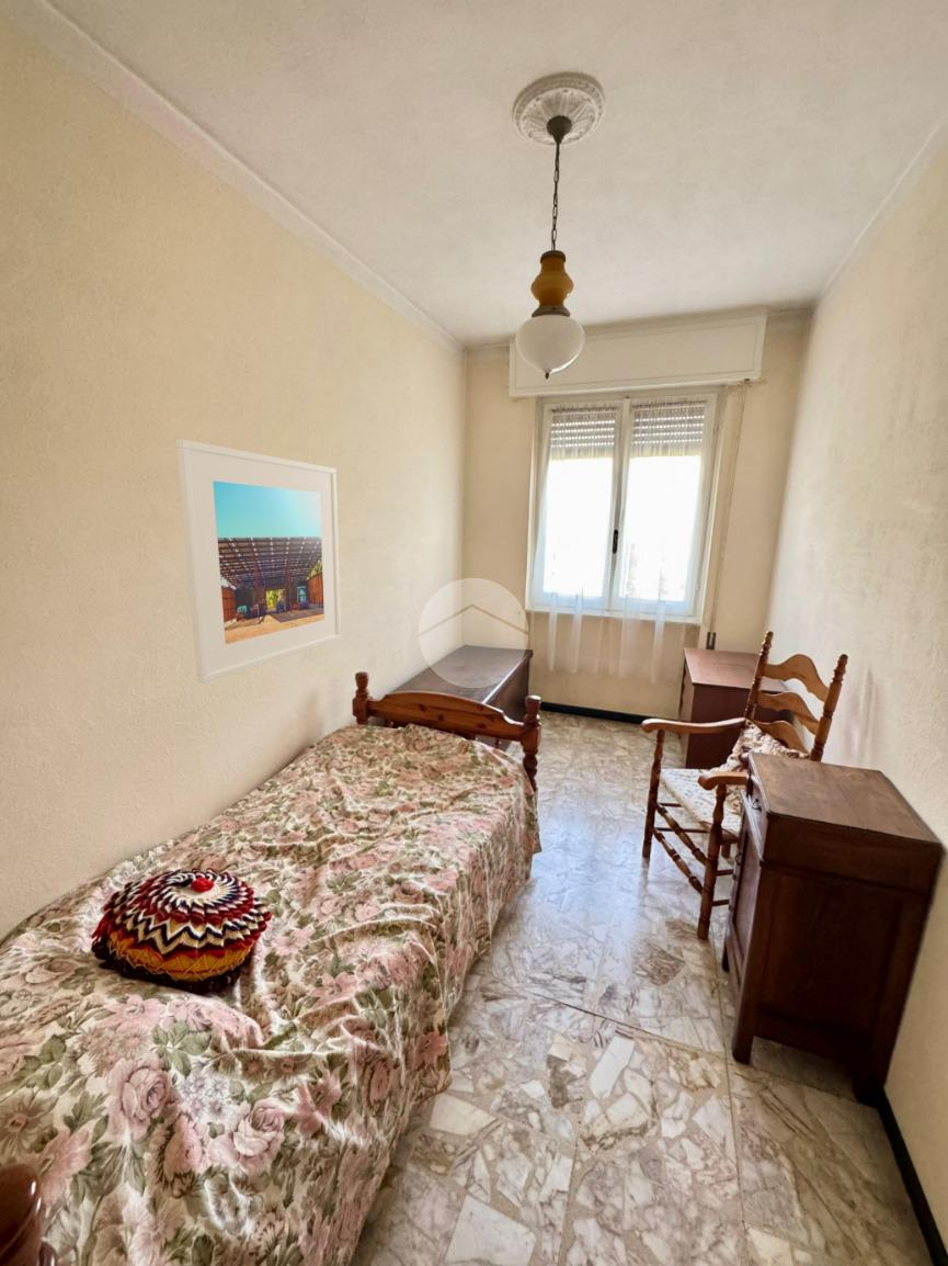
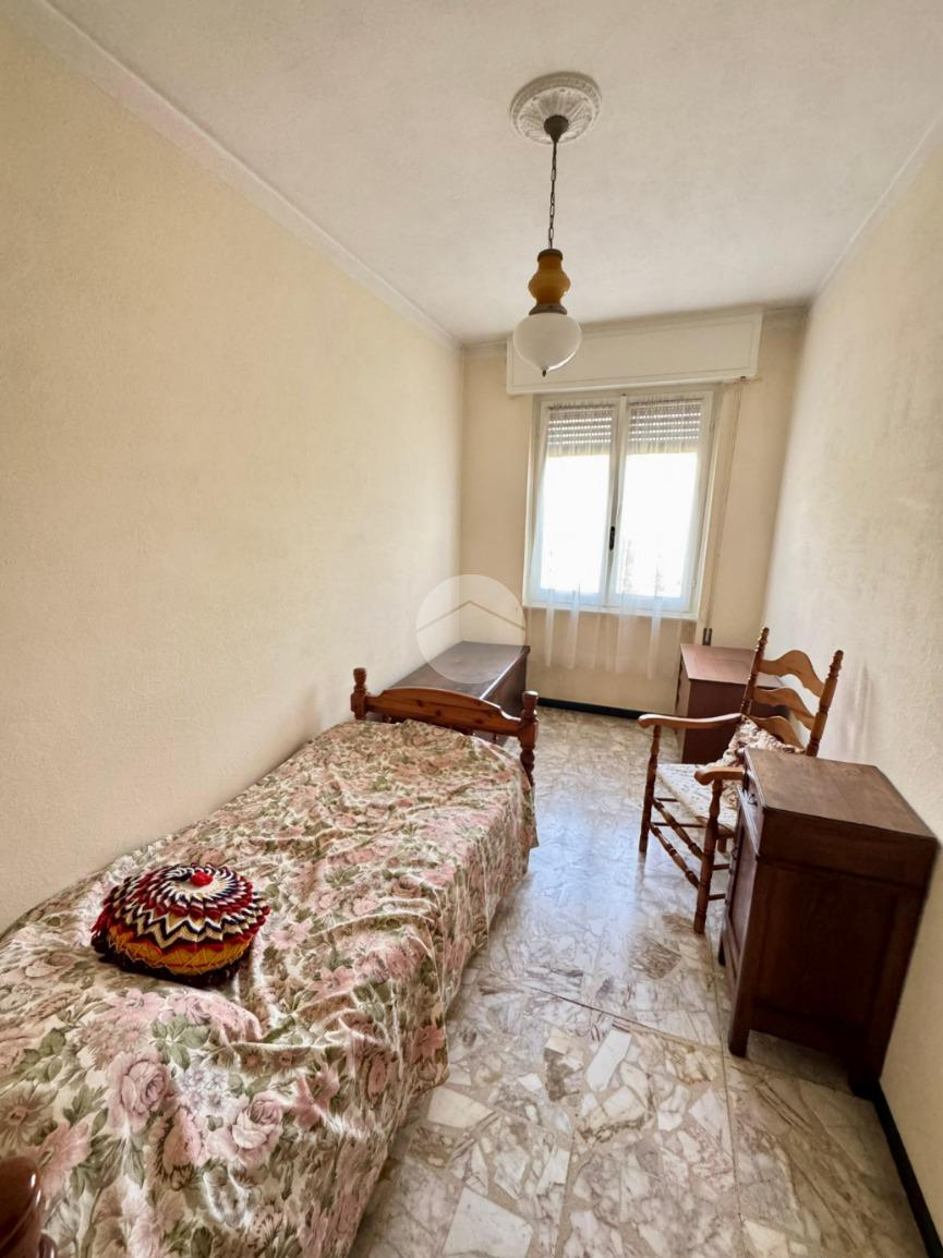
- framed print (276, 561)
